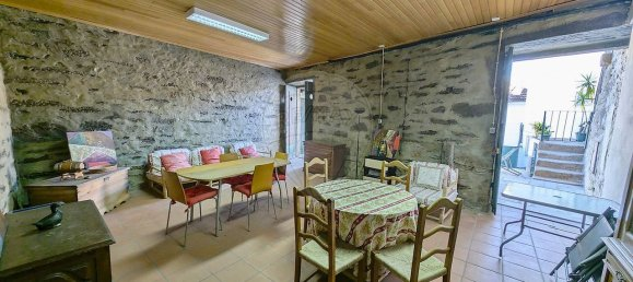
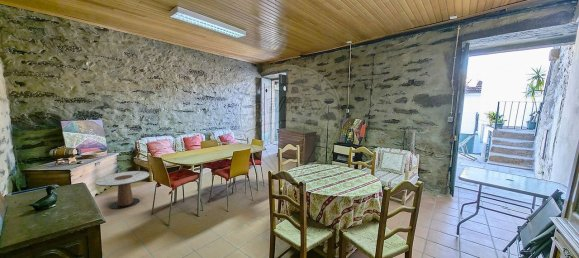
+ side table (124, 190)
